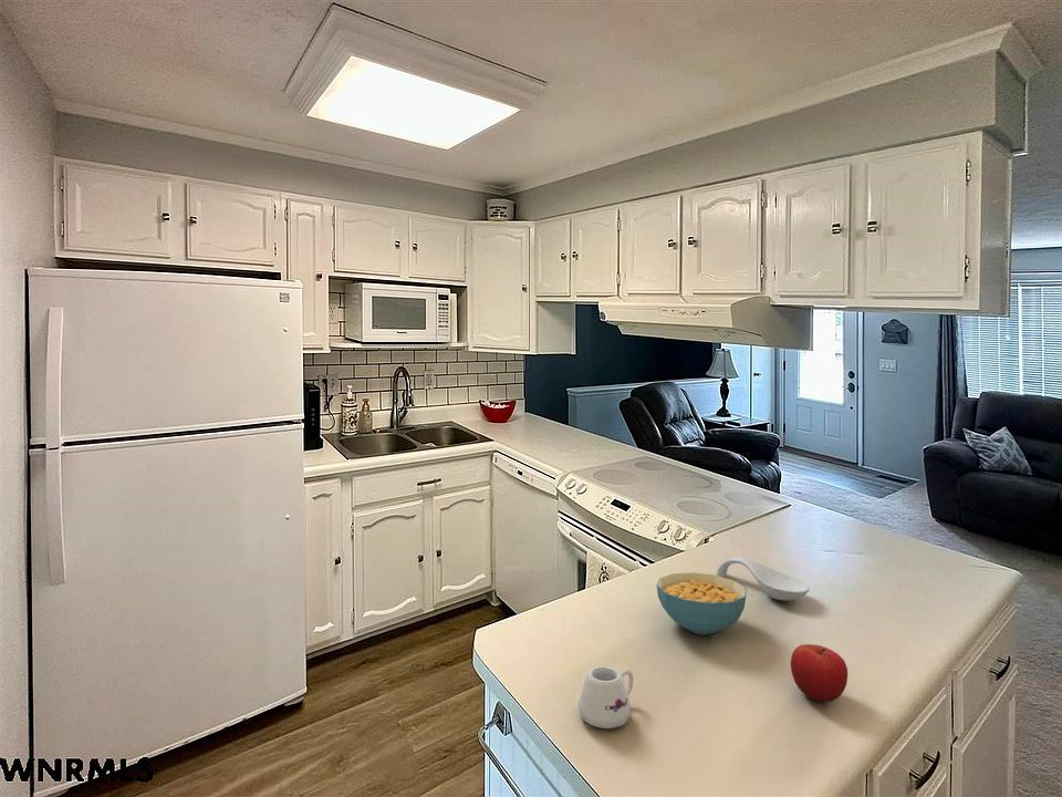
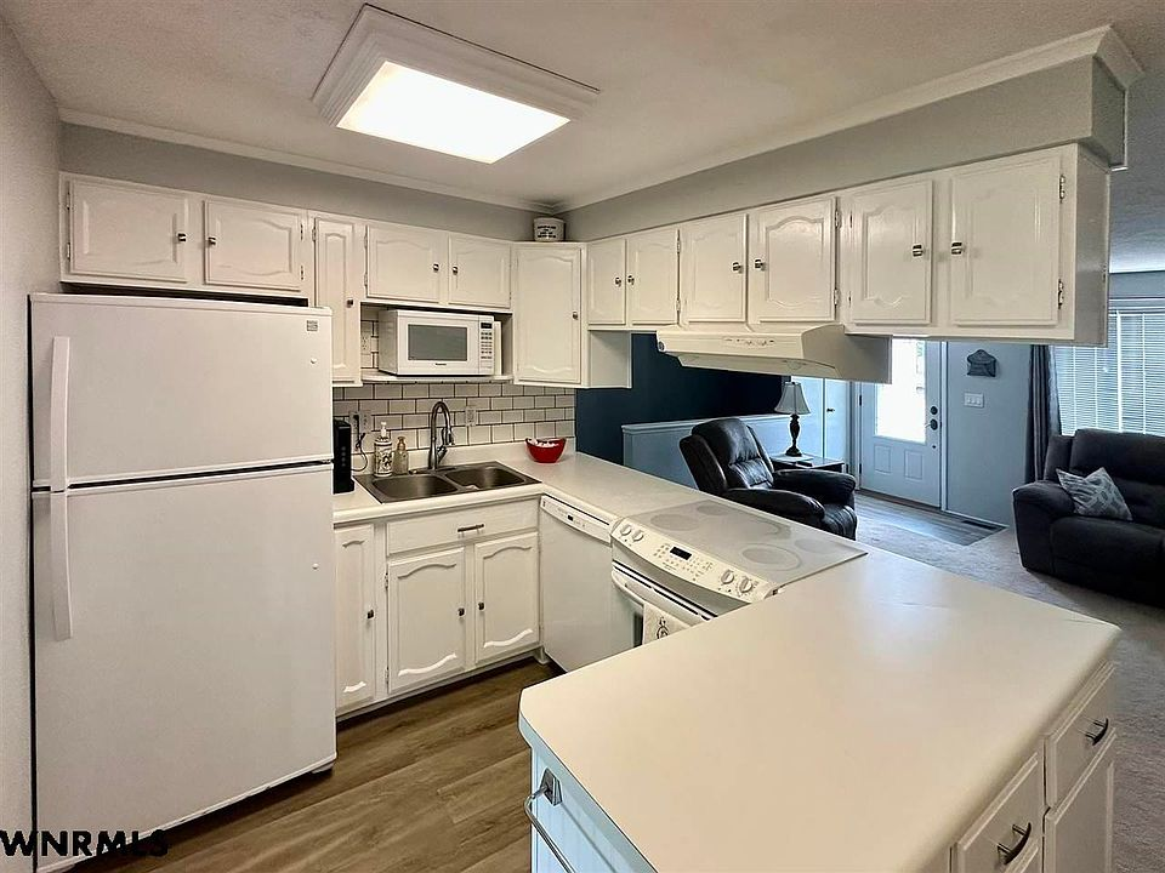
- spoon rest (760, 577)
- fruit (818, 670)
- cereal bowl (700, 608)
- mug (610, 692)
